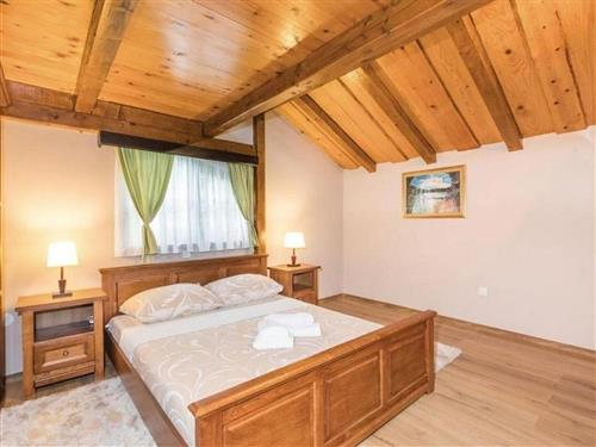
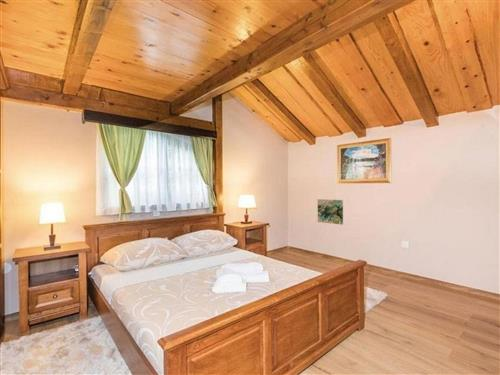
+ wall art (329, 211)
